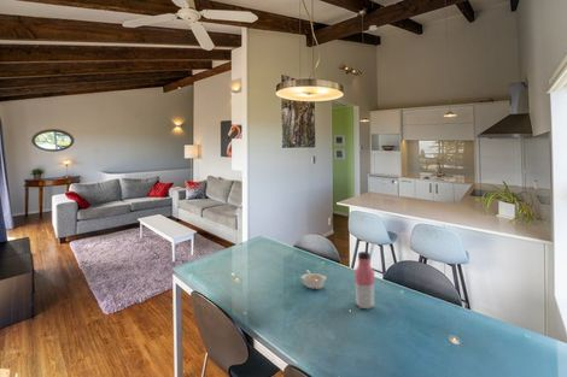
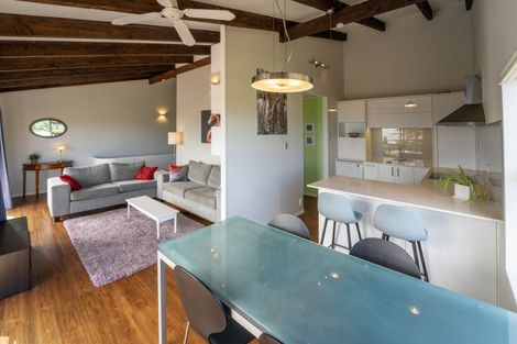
- legume (312, 279)
- water bottle (364, 278)
